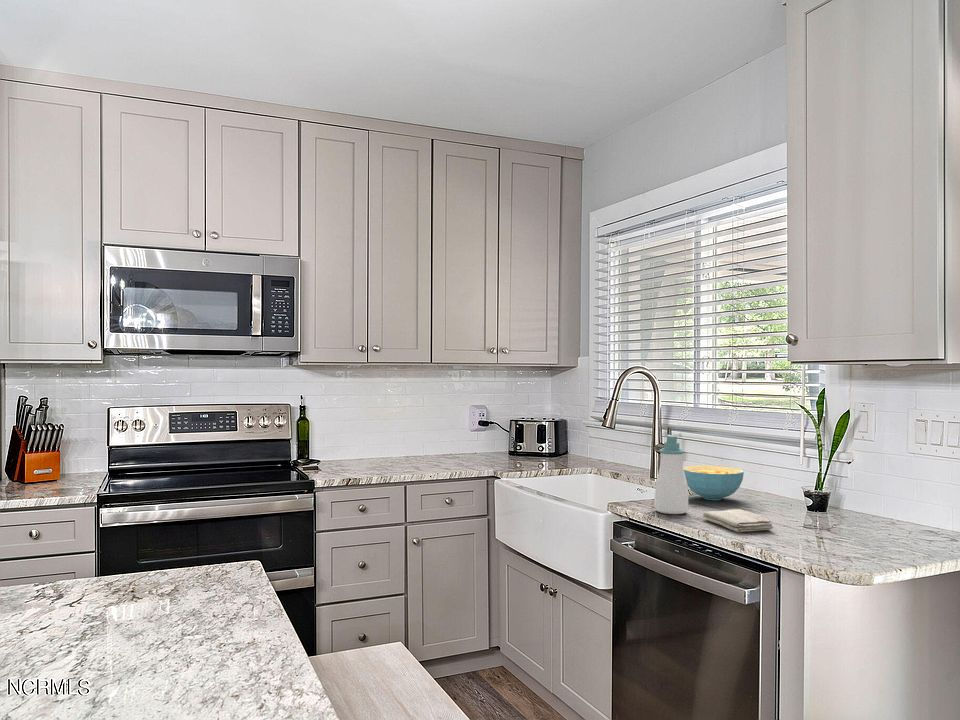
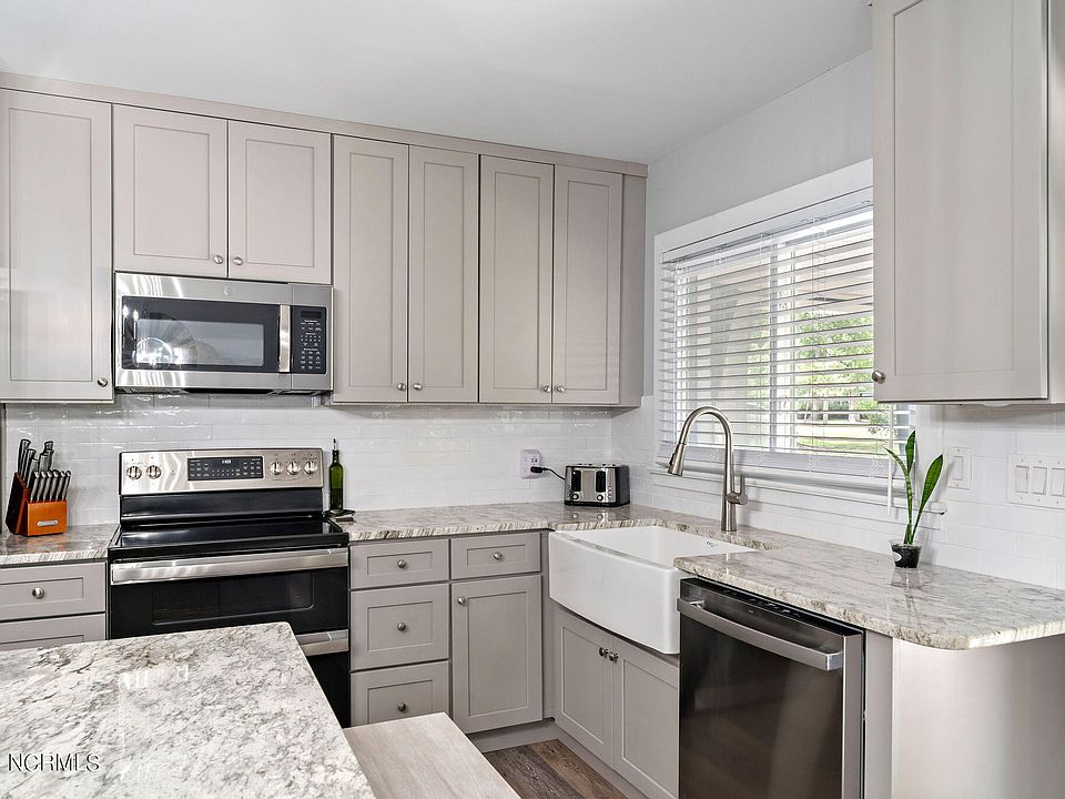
- cereal bowl (712, 484)
- washcloth (737, 519)
- soap bottle (671, 473)
